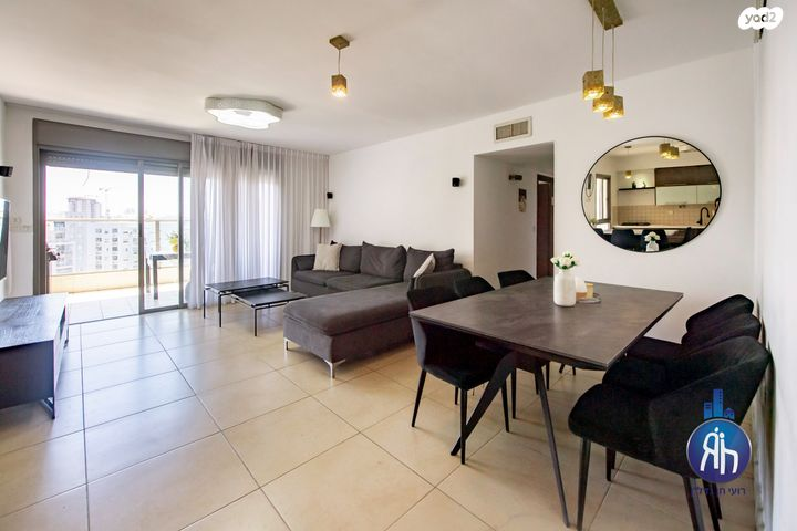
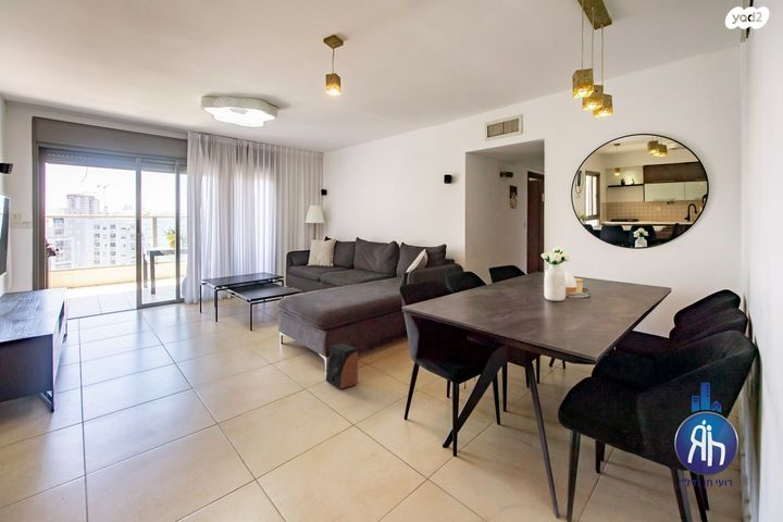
+ speaker (341, 364)
